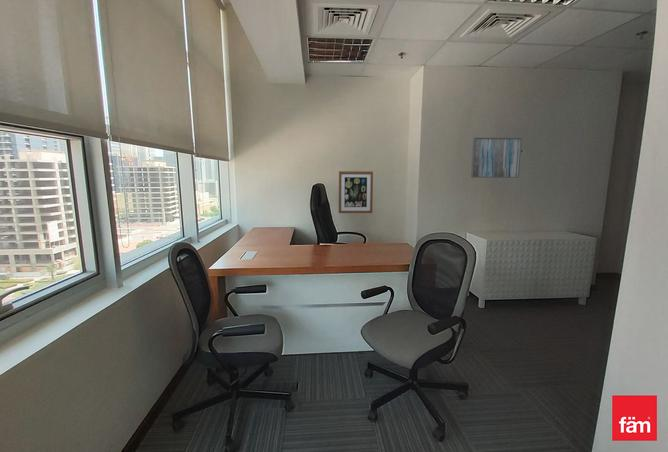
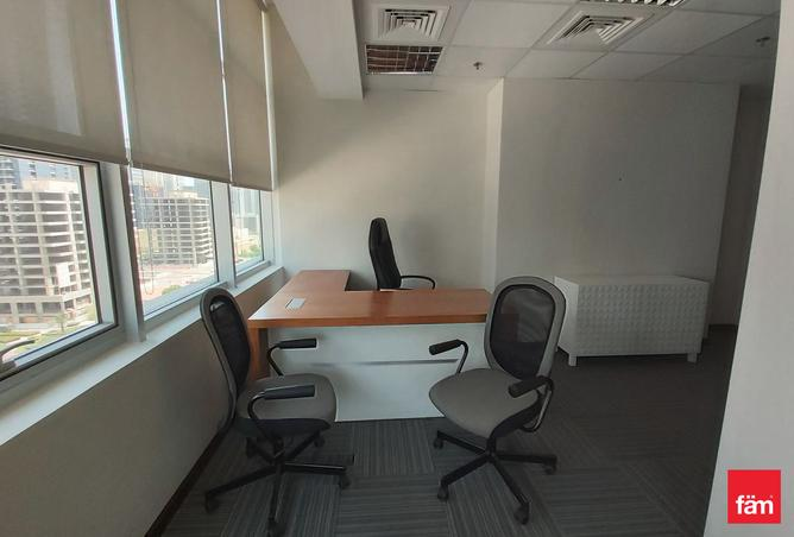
- wall art (355, 192)
- wall art (496, 158)
